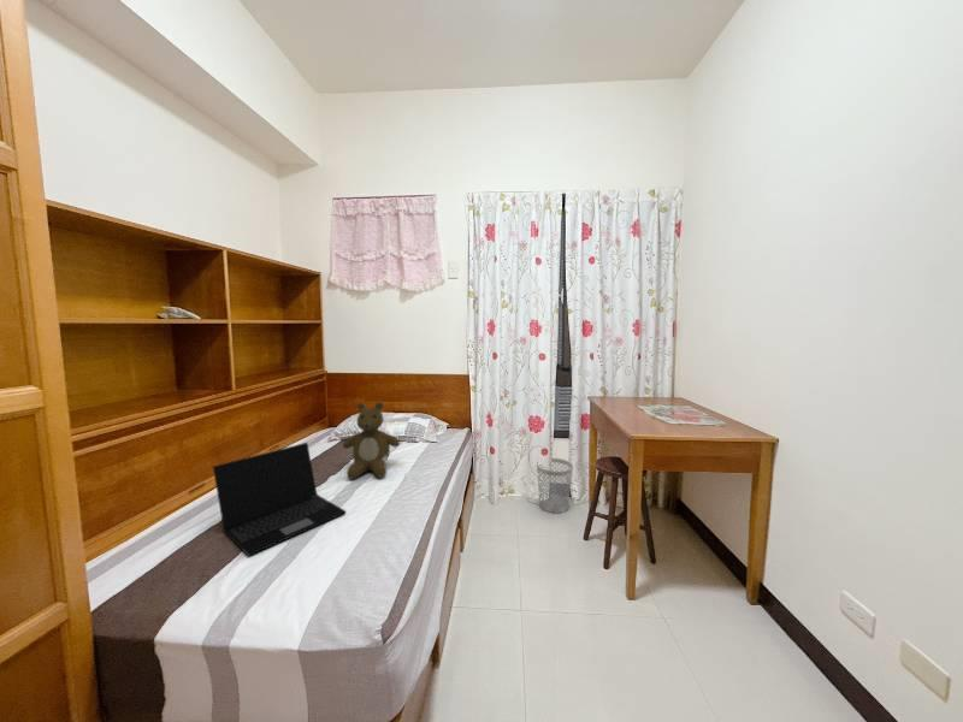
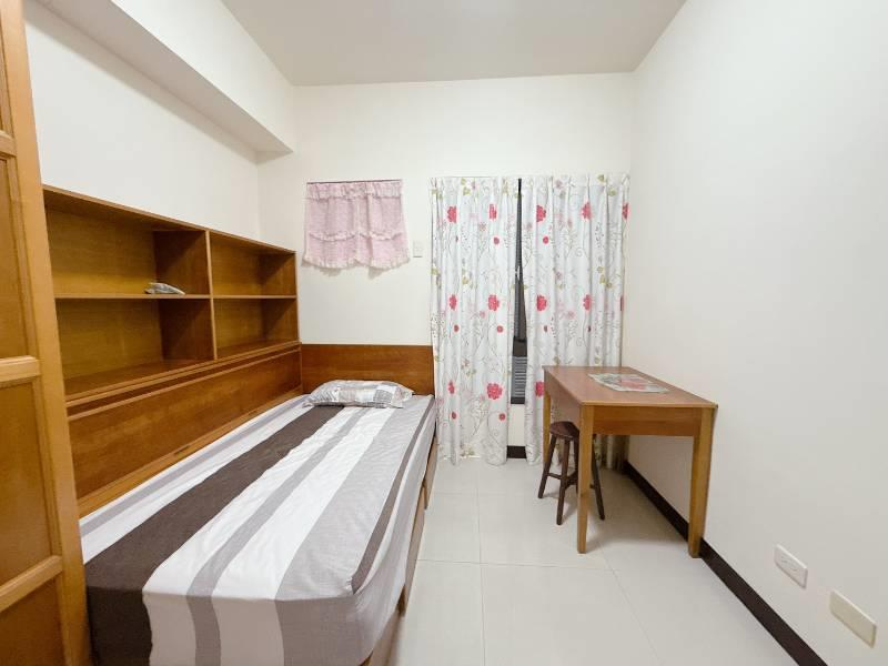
- teddy bear (368, 438)
- wastebasket (554, 485)
- laptop (282, 490)
